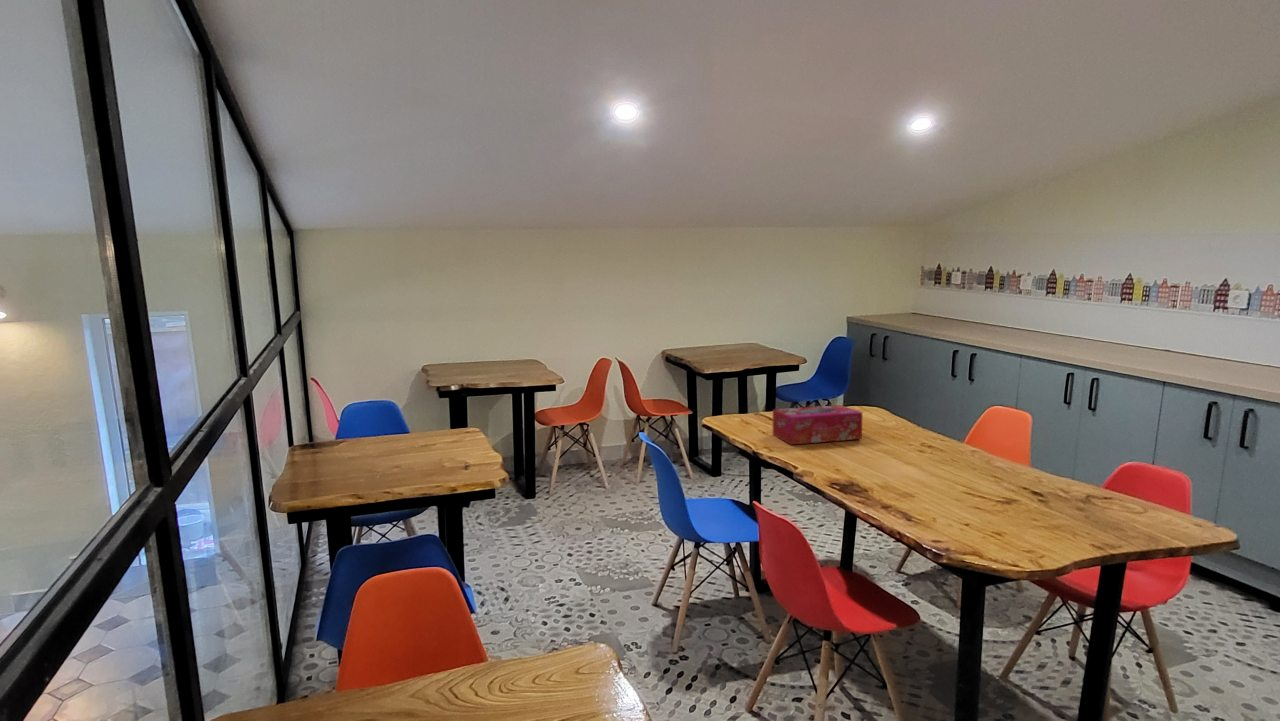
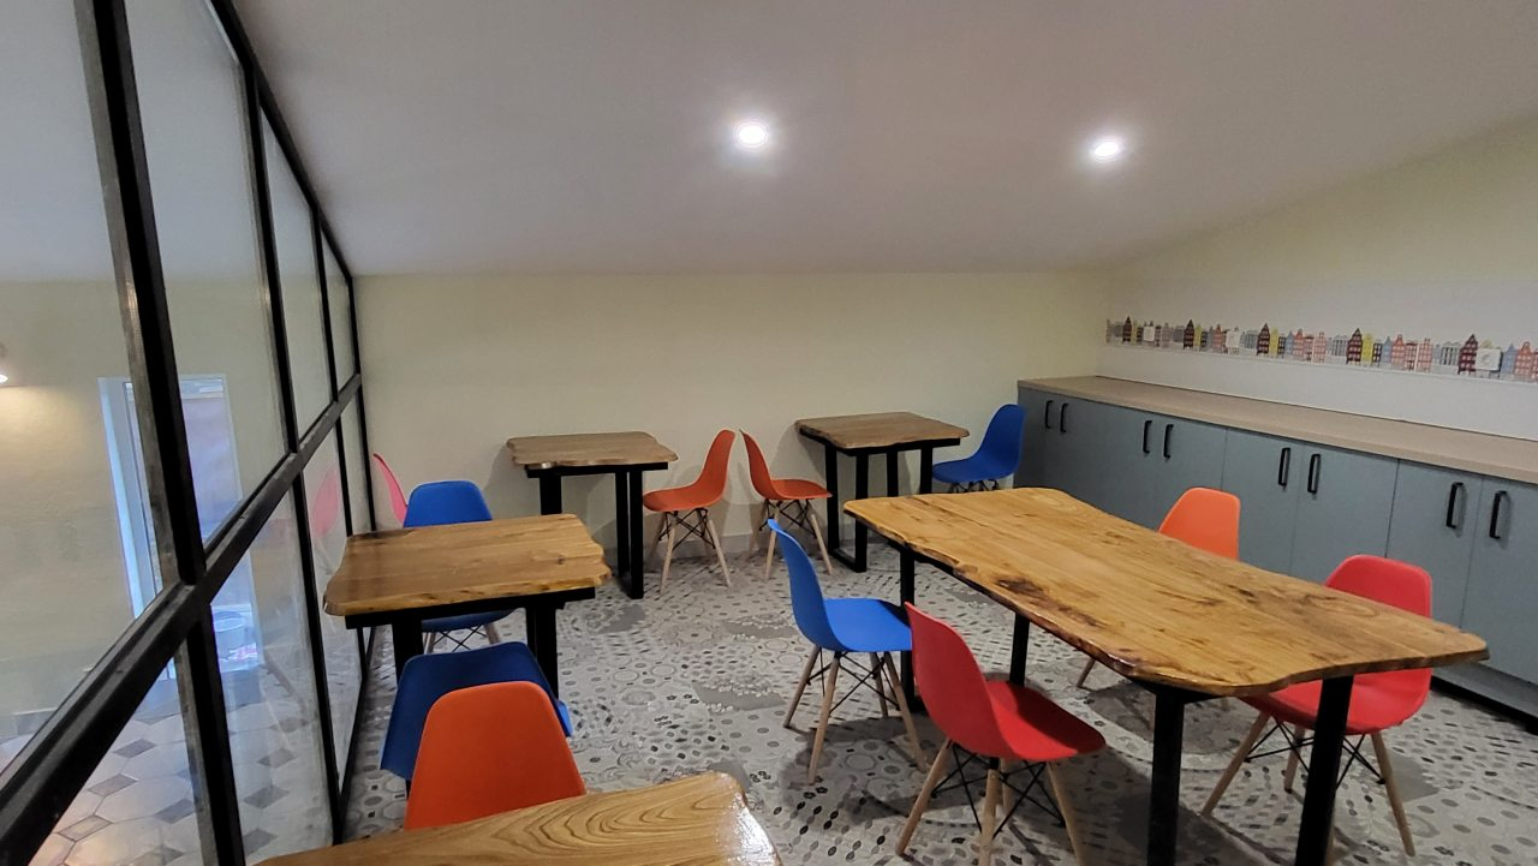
- tissue box (816, 424)
